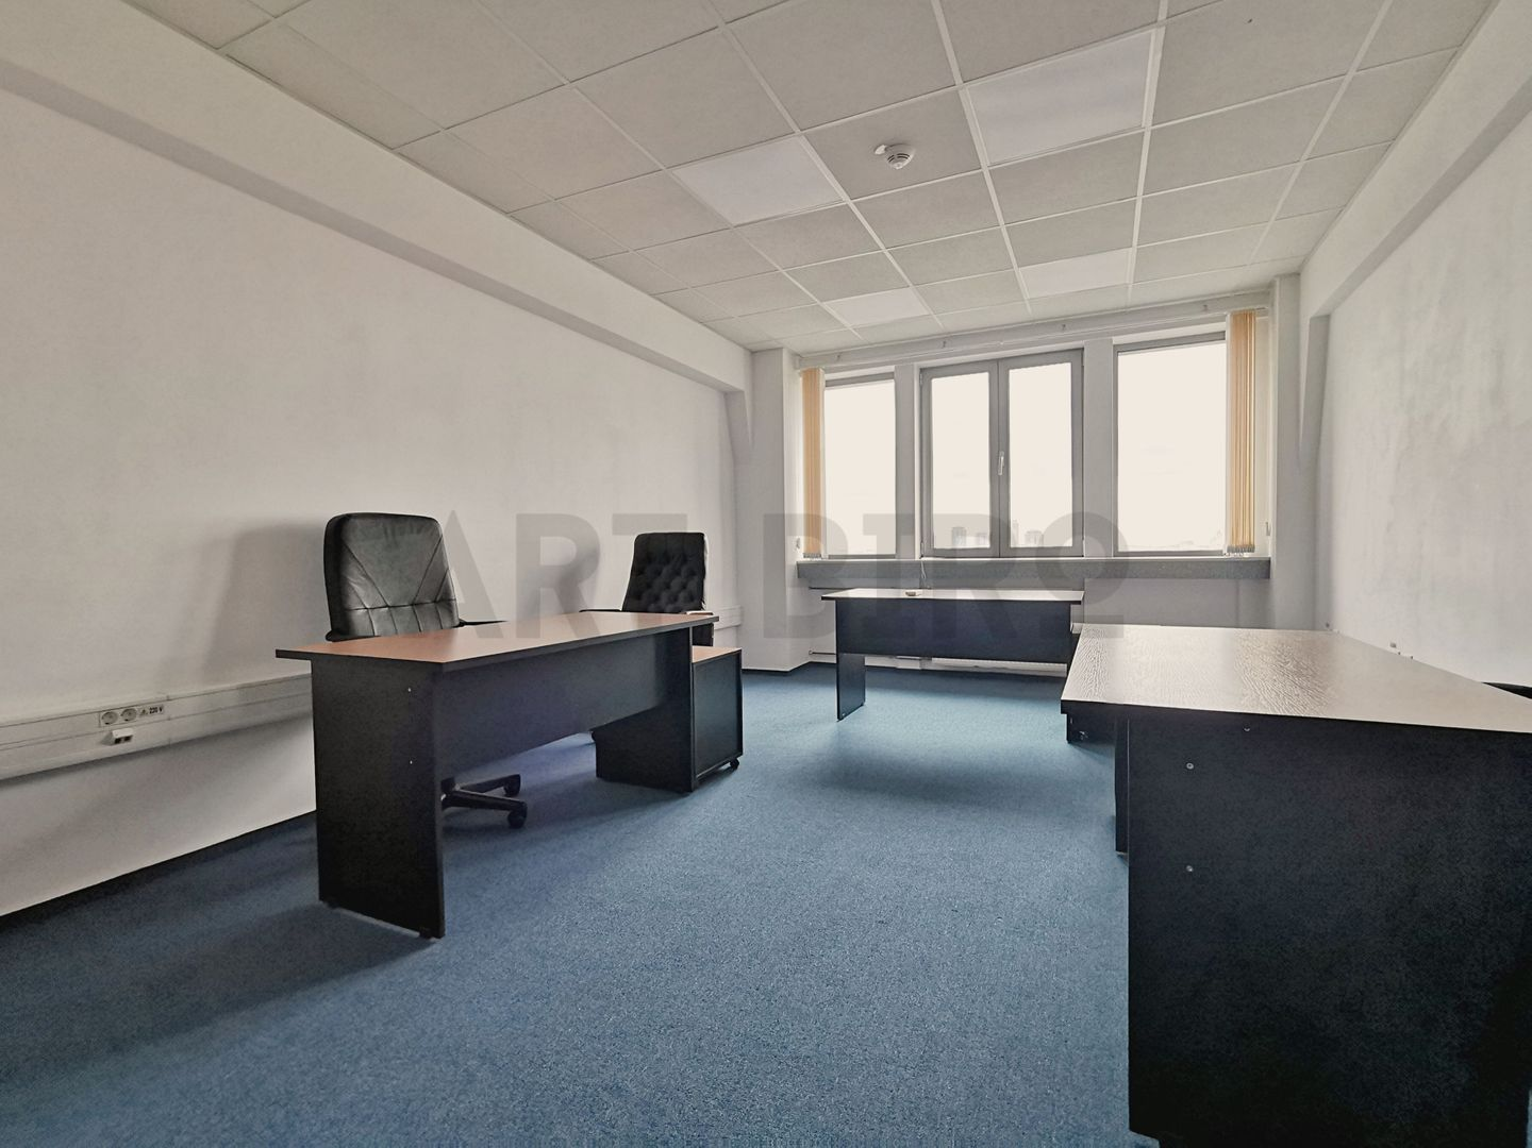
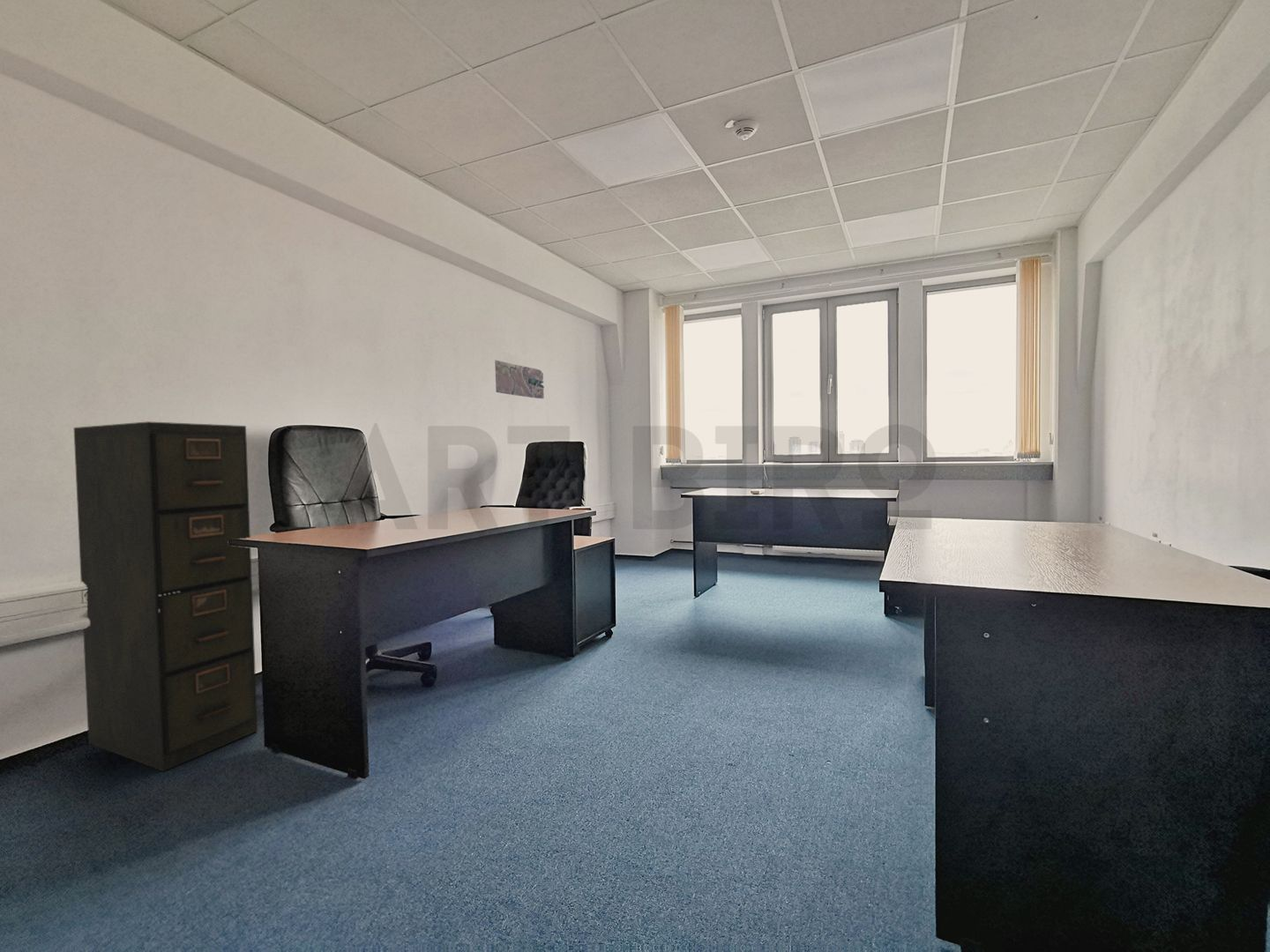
+ filing cabinet (170, 583)
+ map (521, 380)
